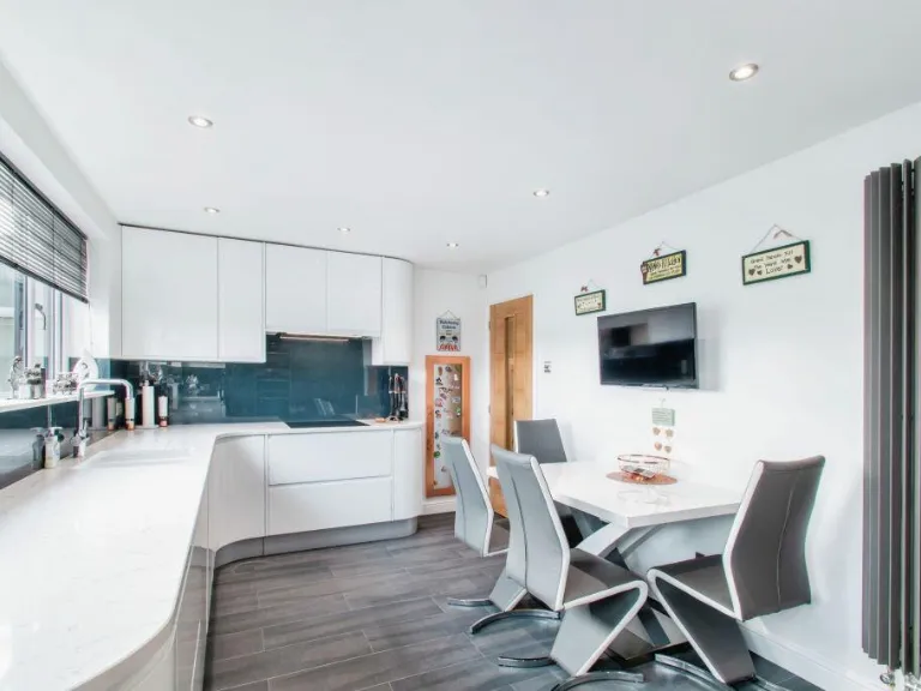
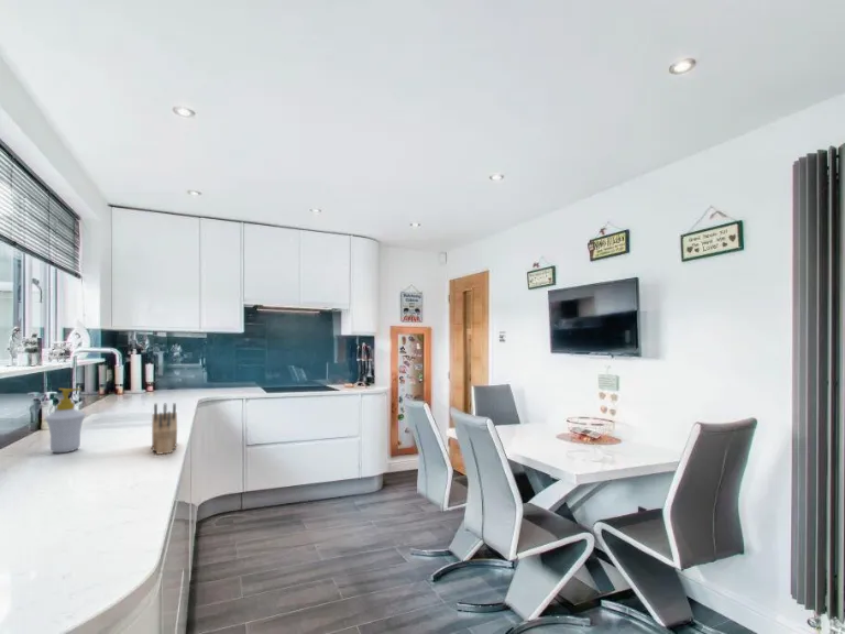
+ soap bottle (65, 419)
+ knife block (164, 424)
